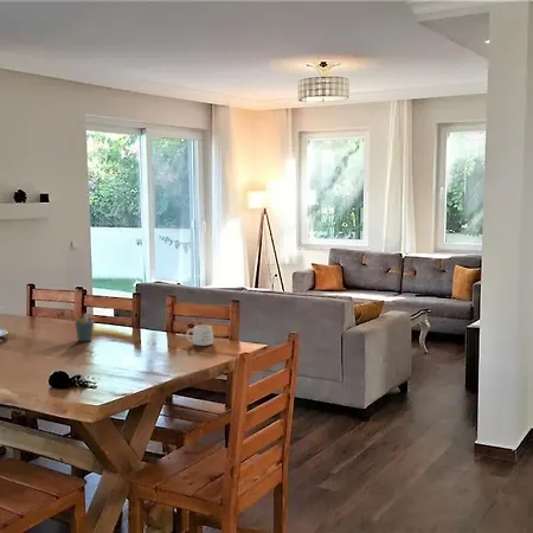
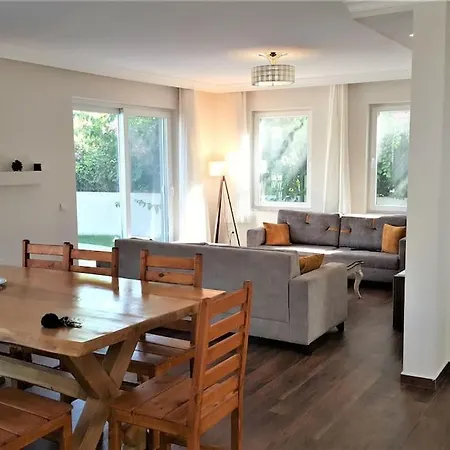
- mug (199, 335)
- pen holder (84, 326)
